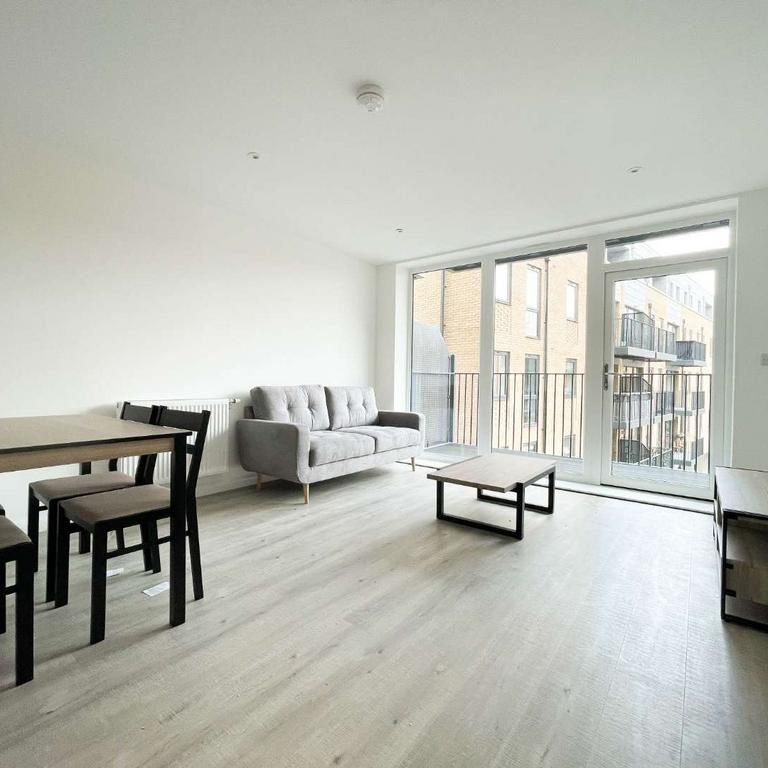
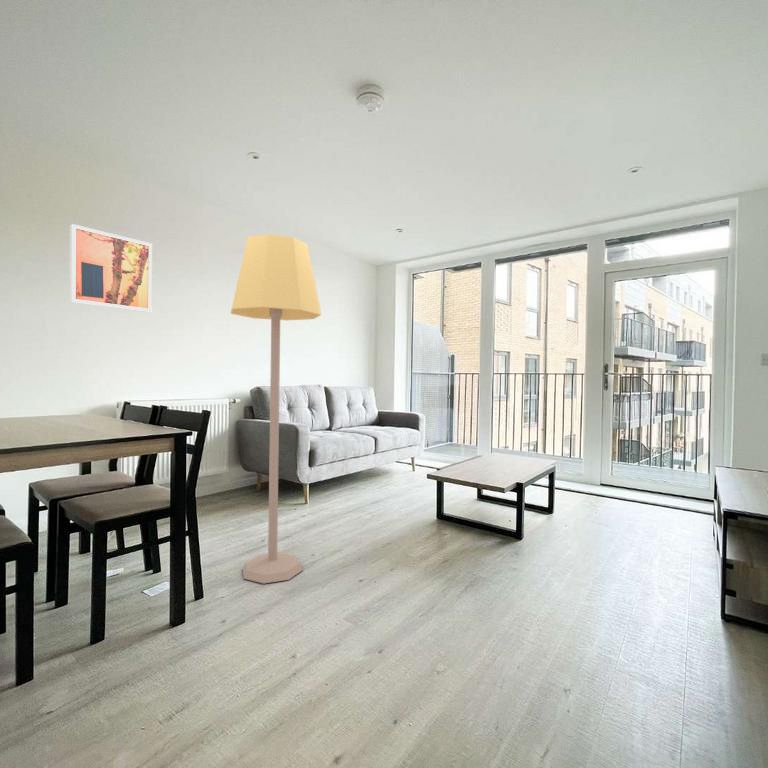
+ lamp (274, 407)
+ wall art (113, 271)
